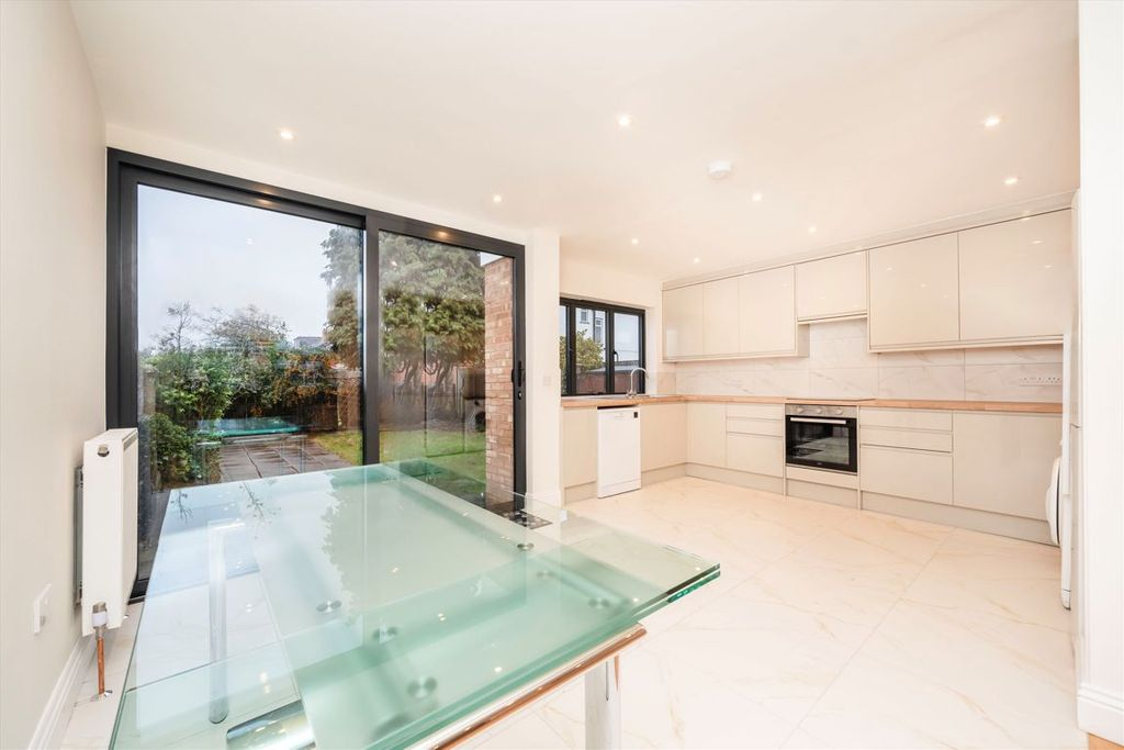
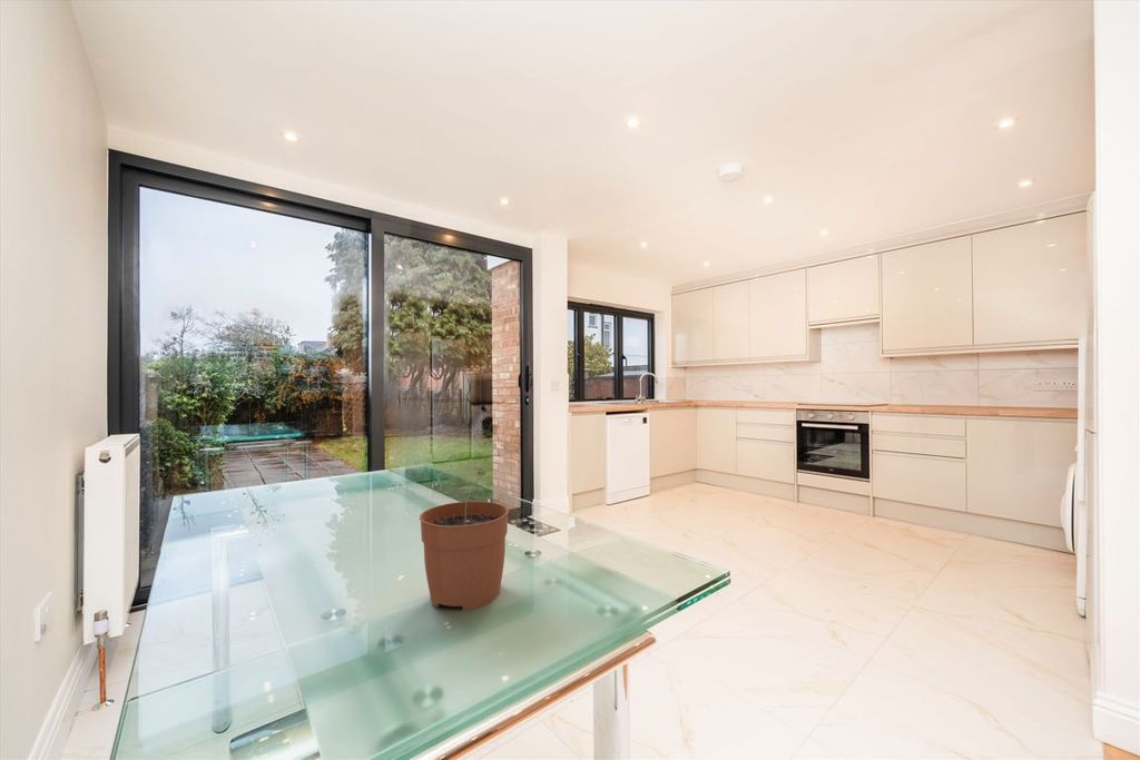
+ plant pot (464, 532)
